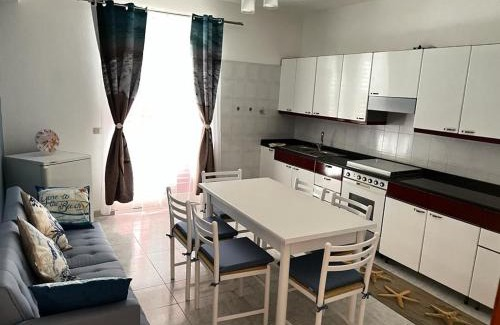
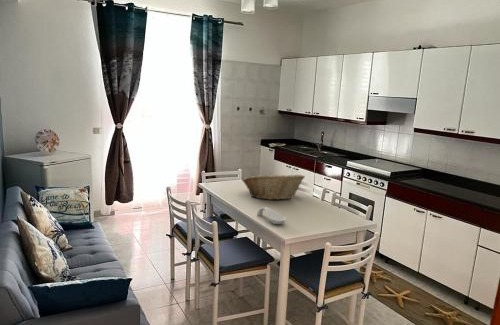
+ fruit basket (273, 183)
+ spoon rest (270, 215)
